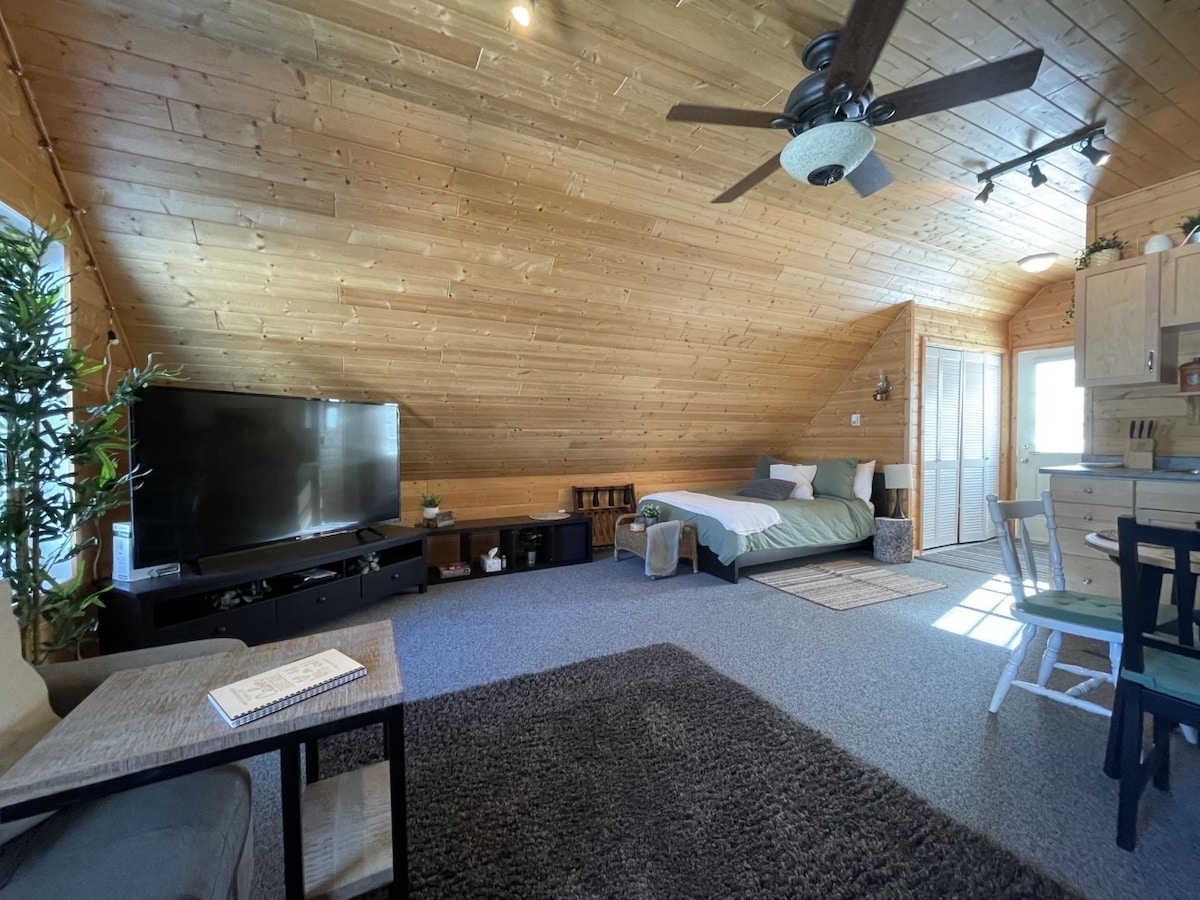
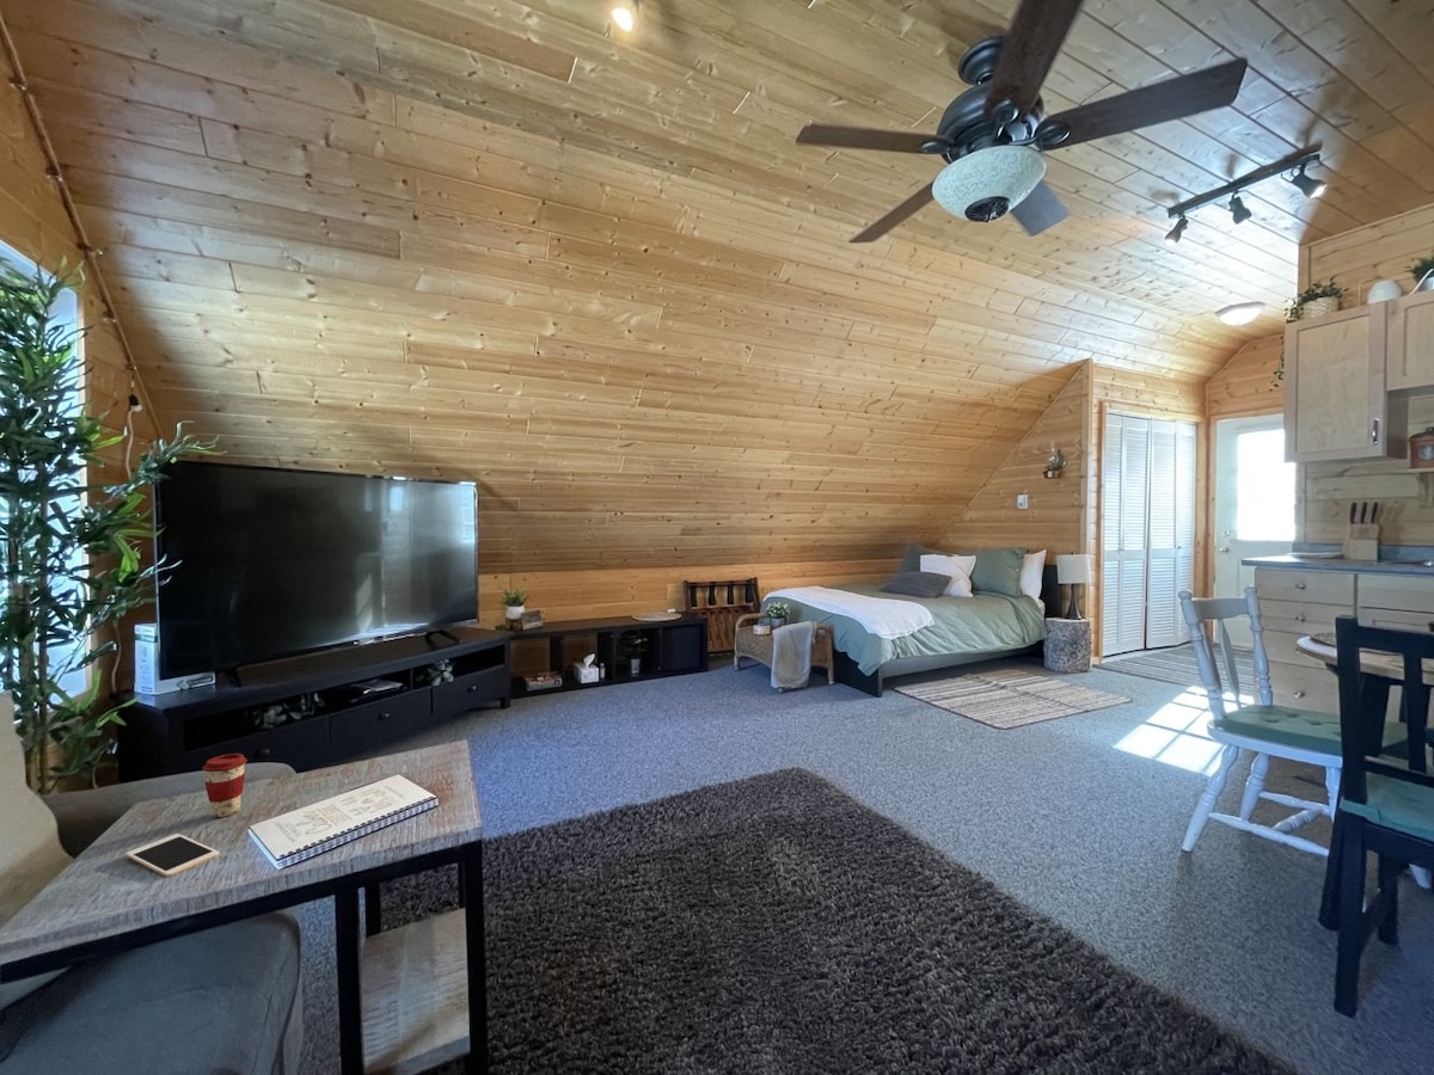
+ cell phone (172, 854)
+ coffee cup (225, 785)
